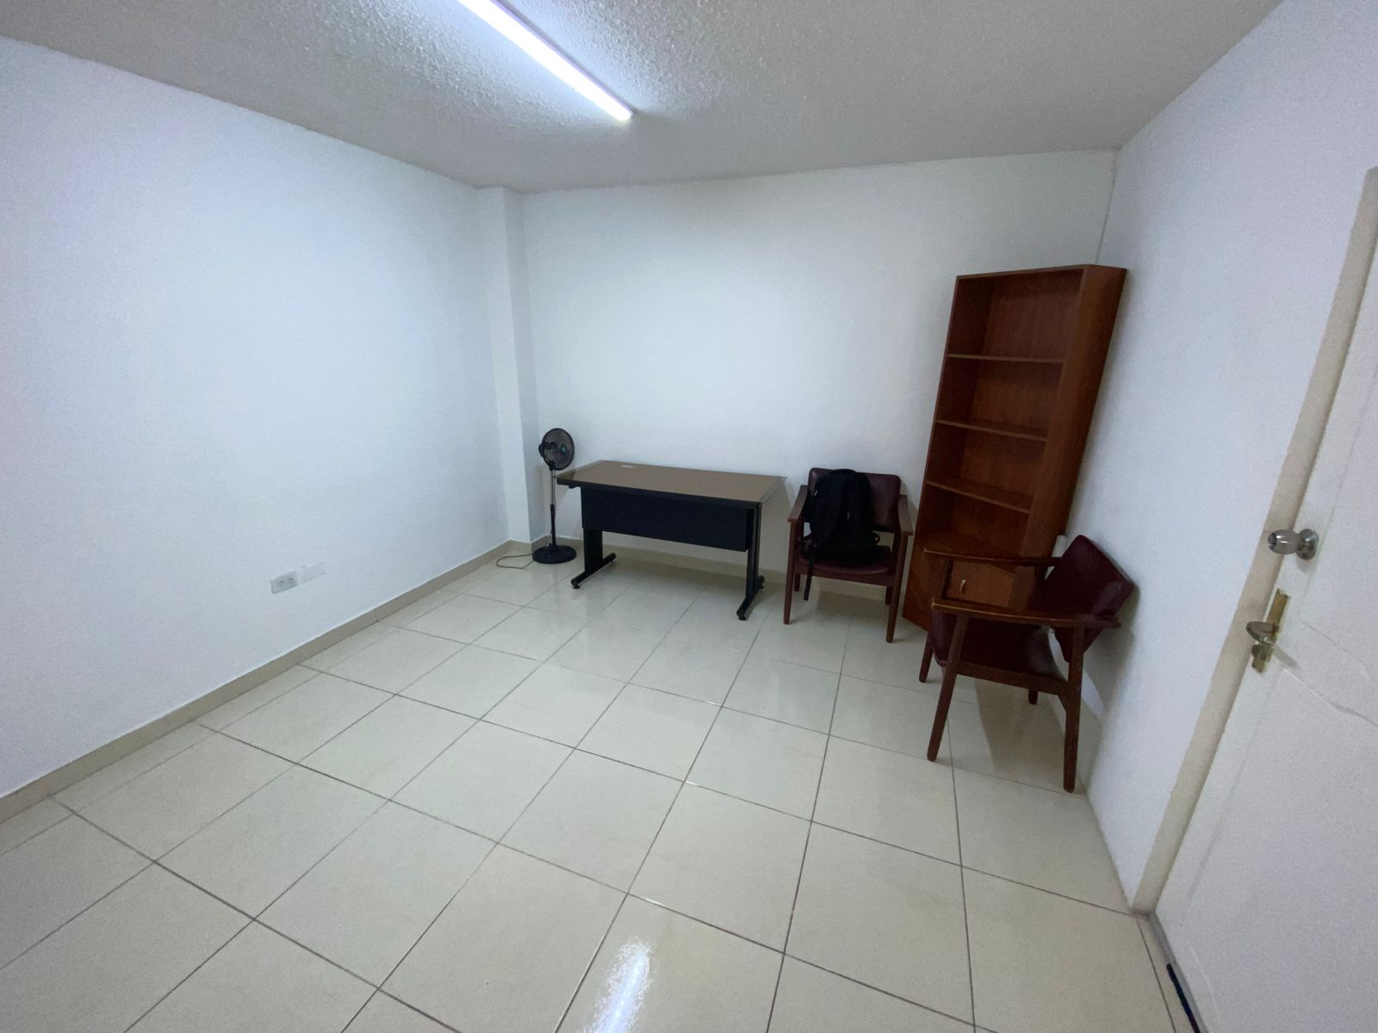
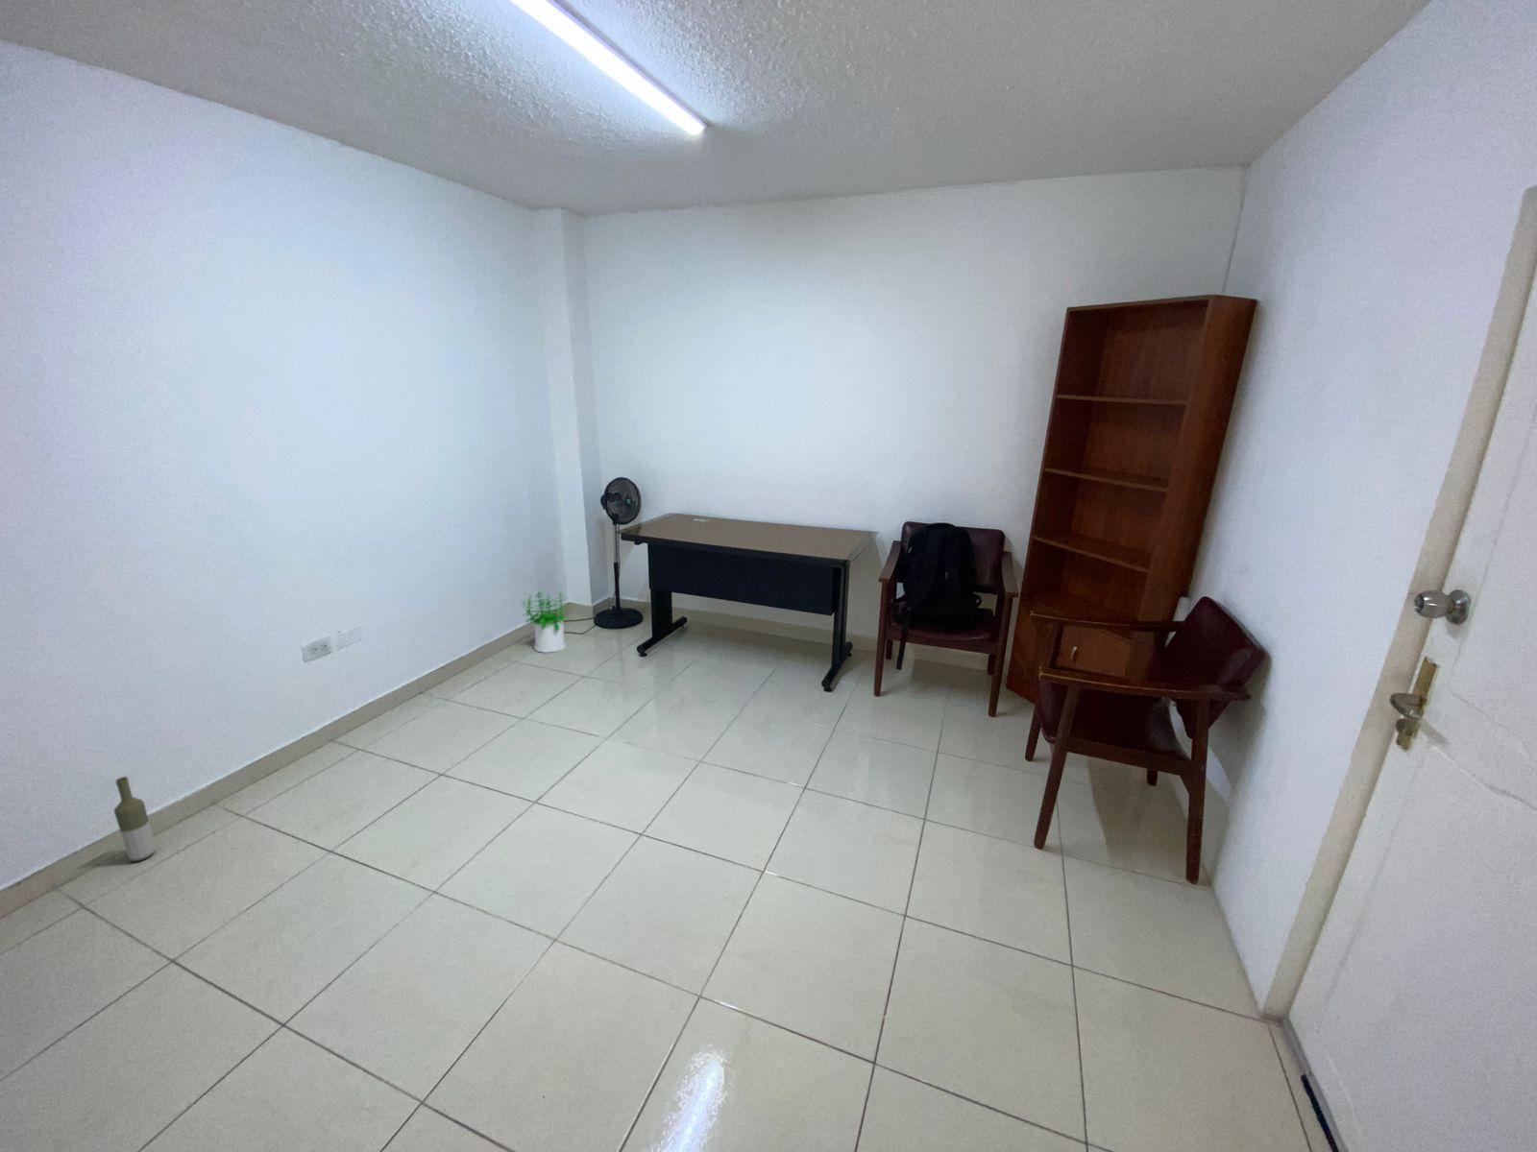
+ bottle (132, 818)
+ potted plant (546, 620)
